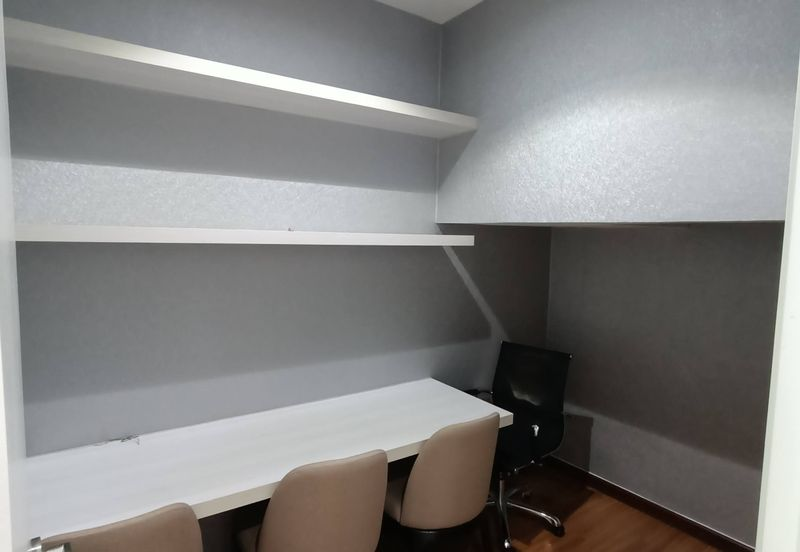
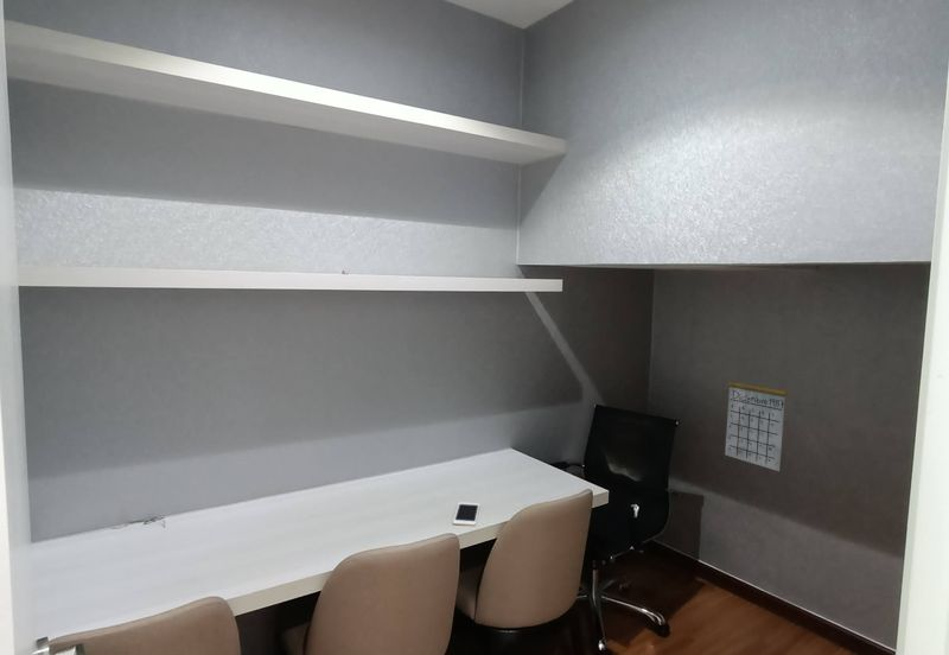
+ cell phone (466, 513)
+ calendar (754, 415)
